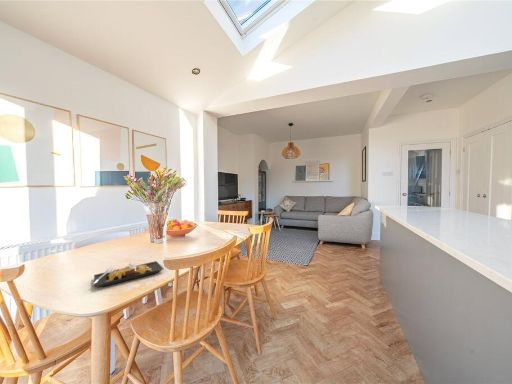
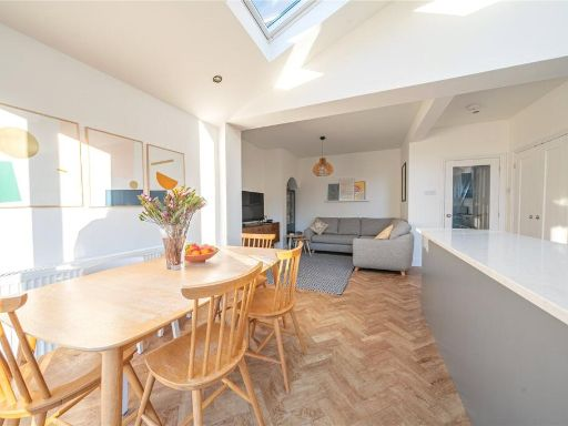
- plate (128, 268)
